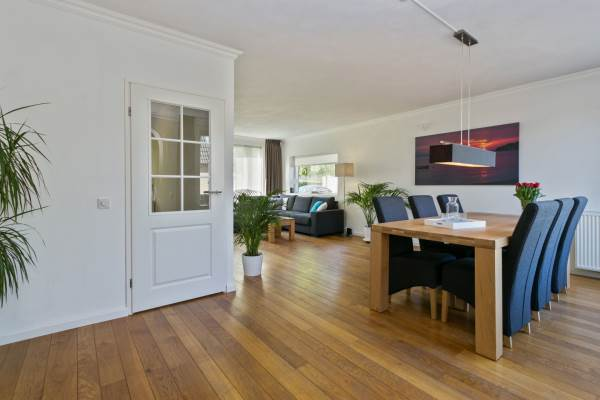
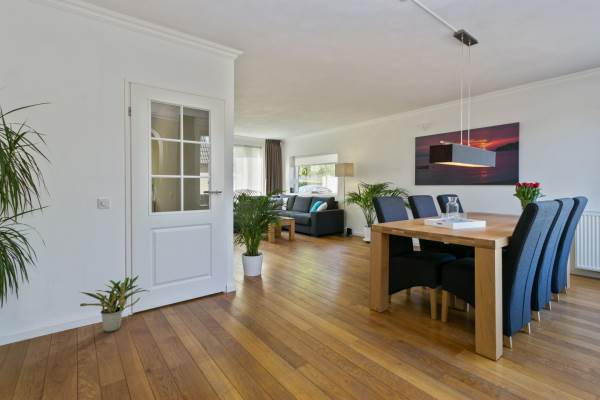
+ potted plant (116, 303)
